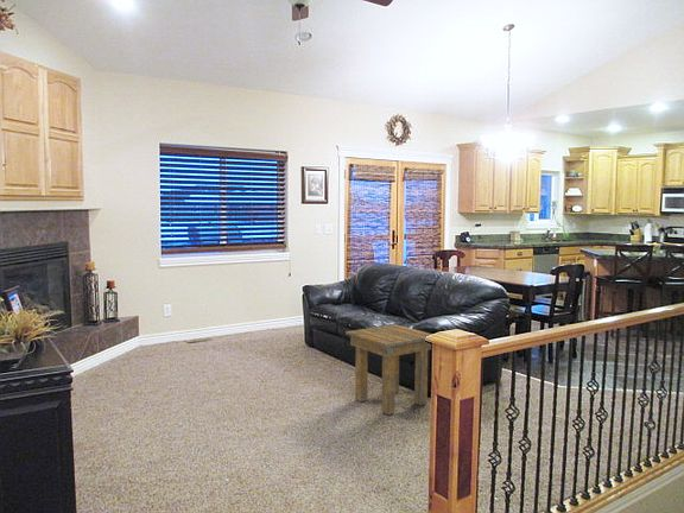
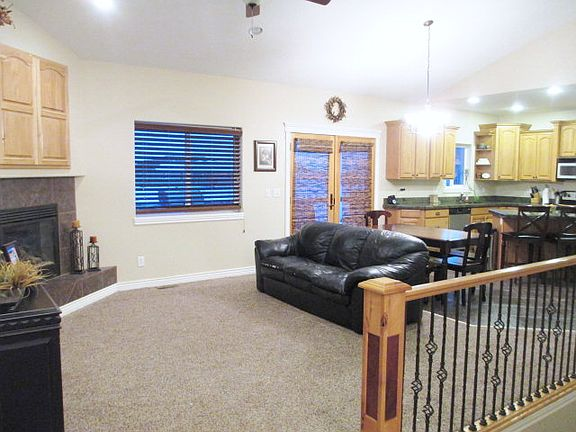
- side table (391, 367)
